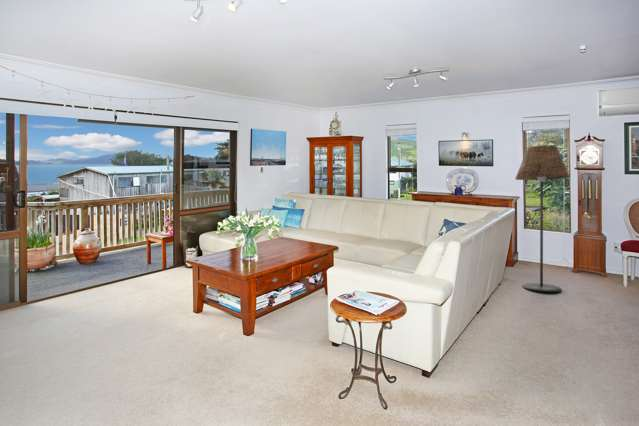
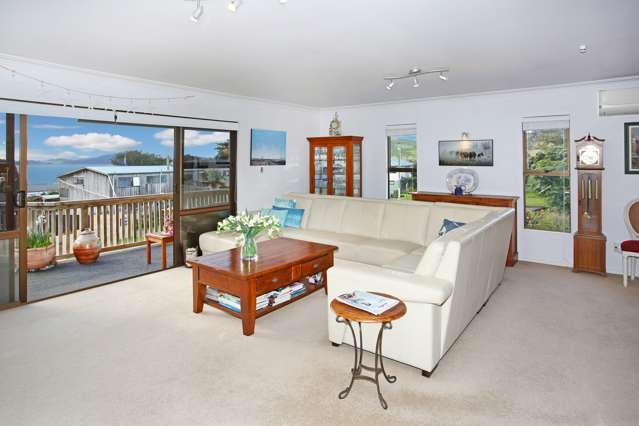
- floor lamp (541, 217)
